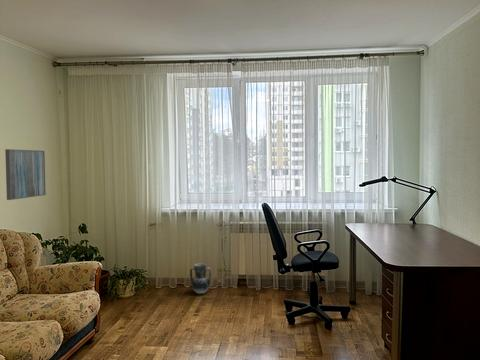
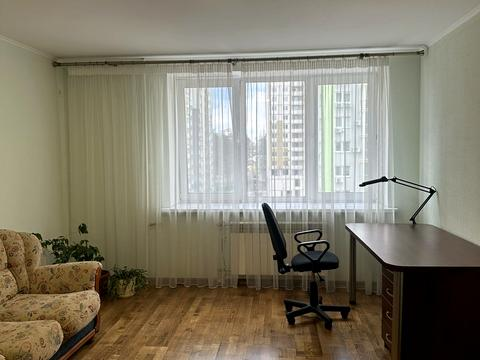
- wall art (26, 173)
- ceramic jug (200, 278)
